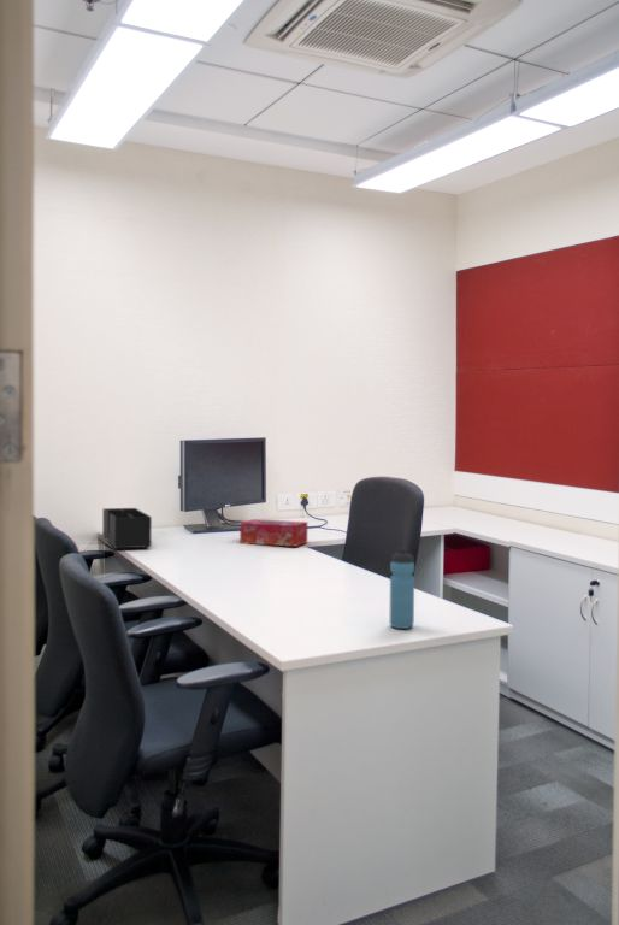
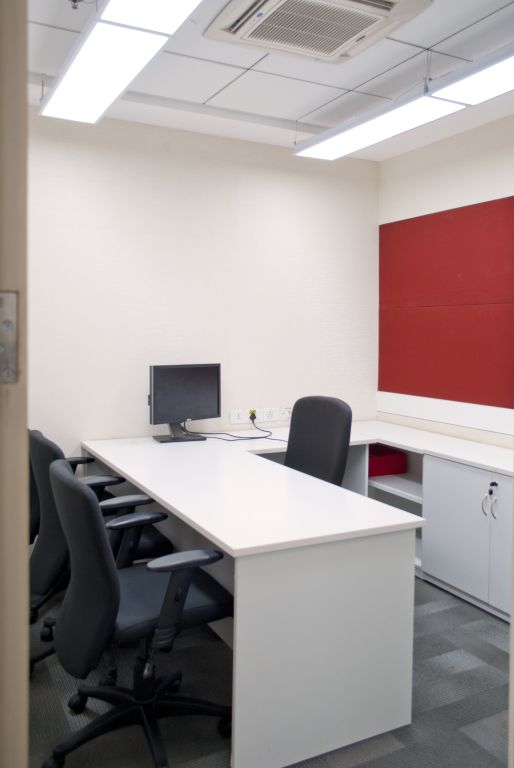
- desk organizer (125, 526)
- water bottle (401, 587)
- tissue box (273, 532)
